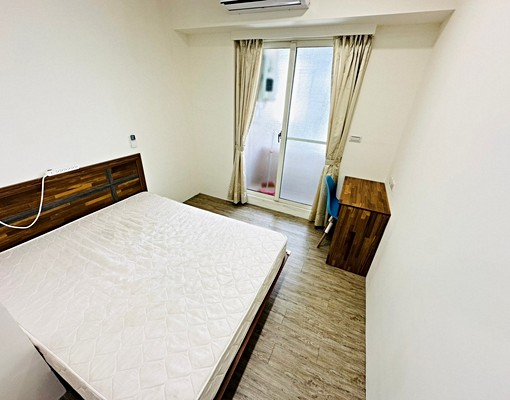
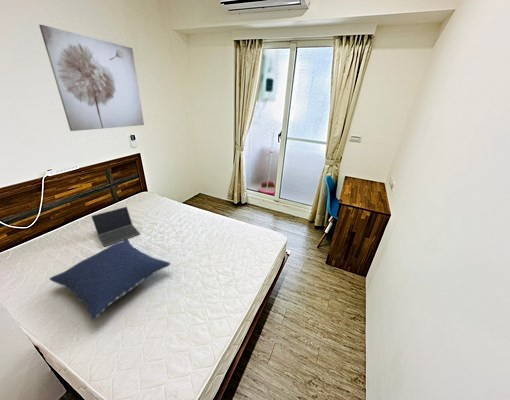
+ pillow (113, 270)
+ laptop computer (116, 225)
+ wall art (103, 86)
